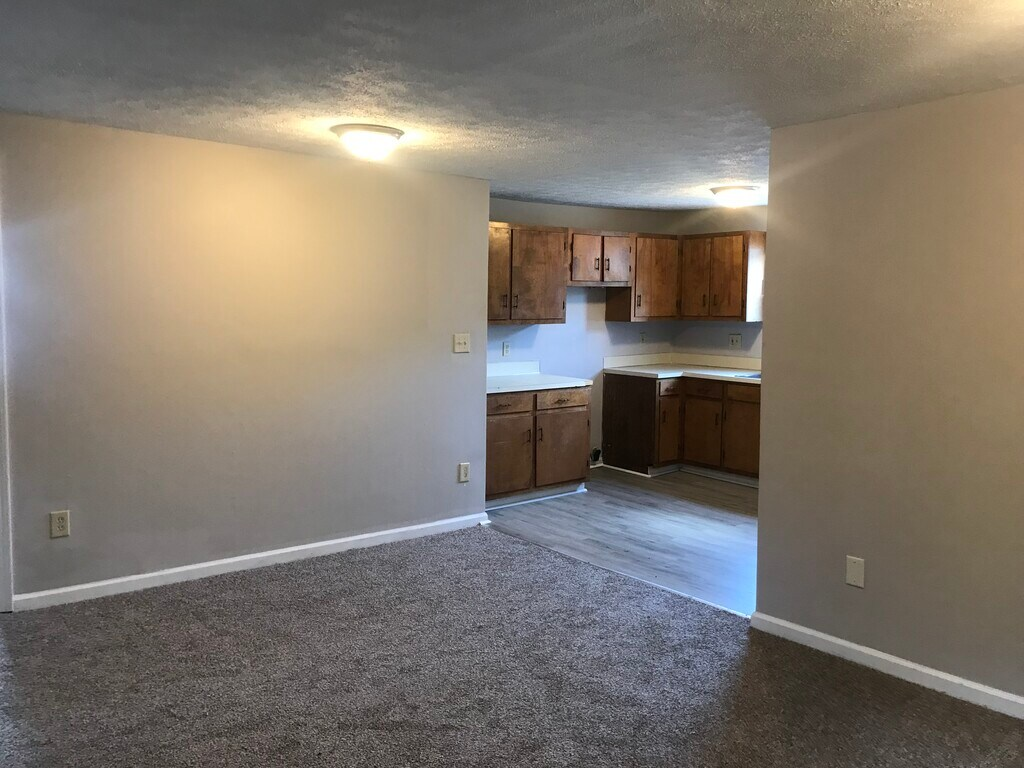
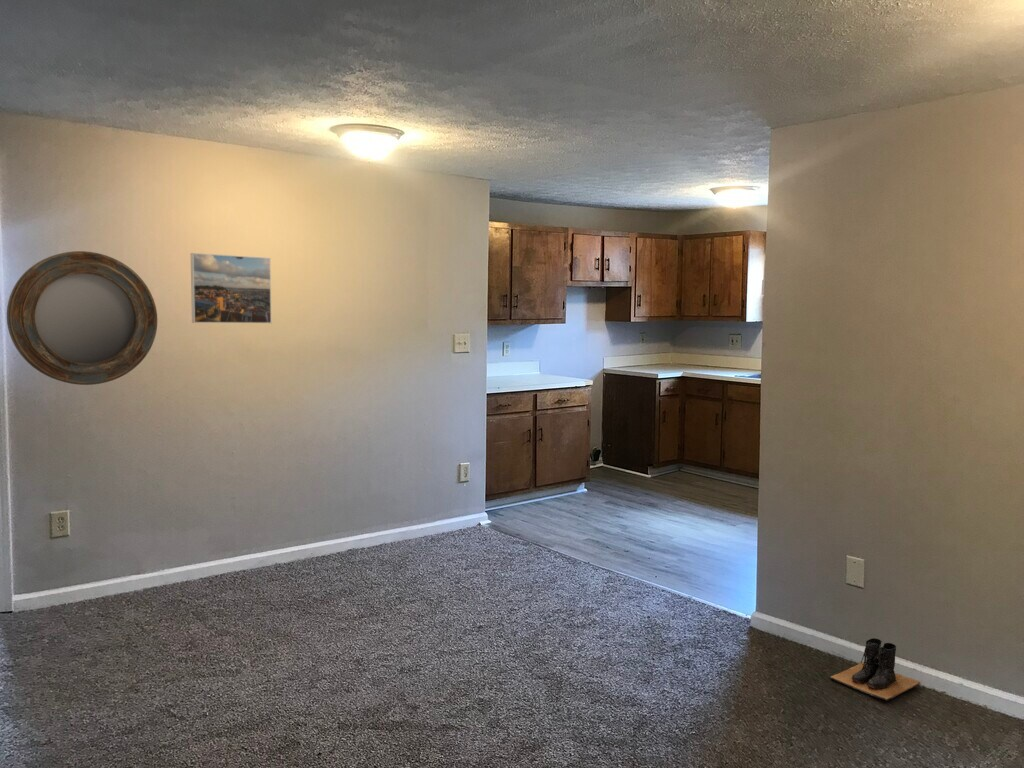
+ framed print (232, 289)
+ home mirror (85, 318)
+ boots (875, 663)
